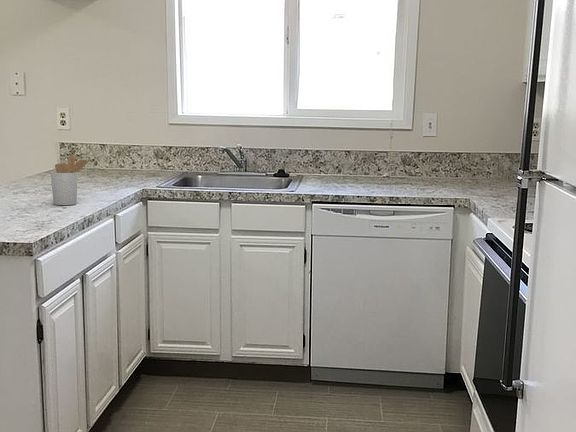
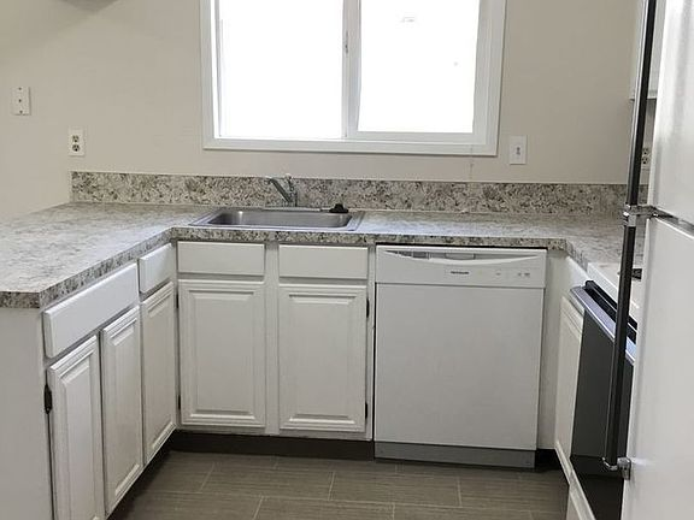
- utensil holder (70, 180)
